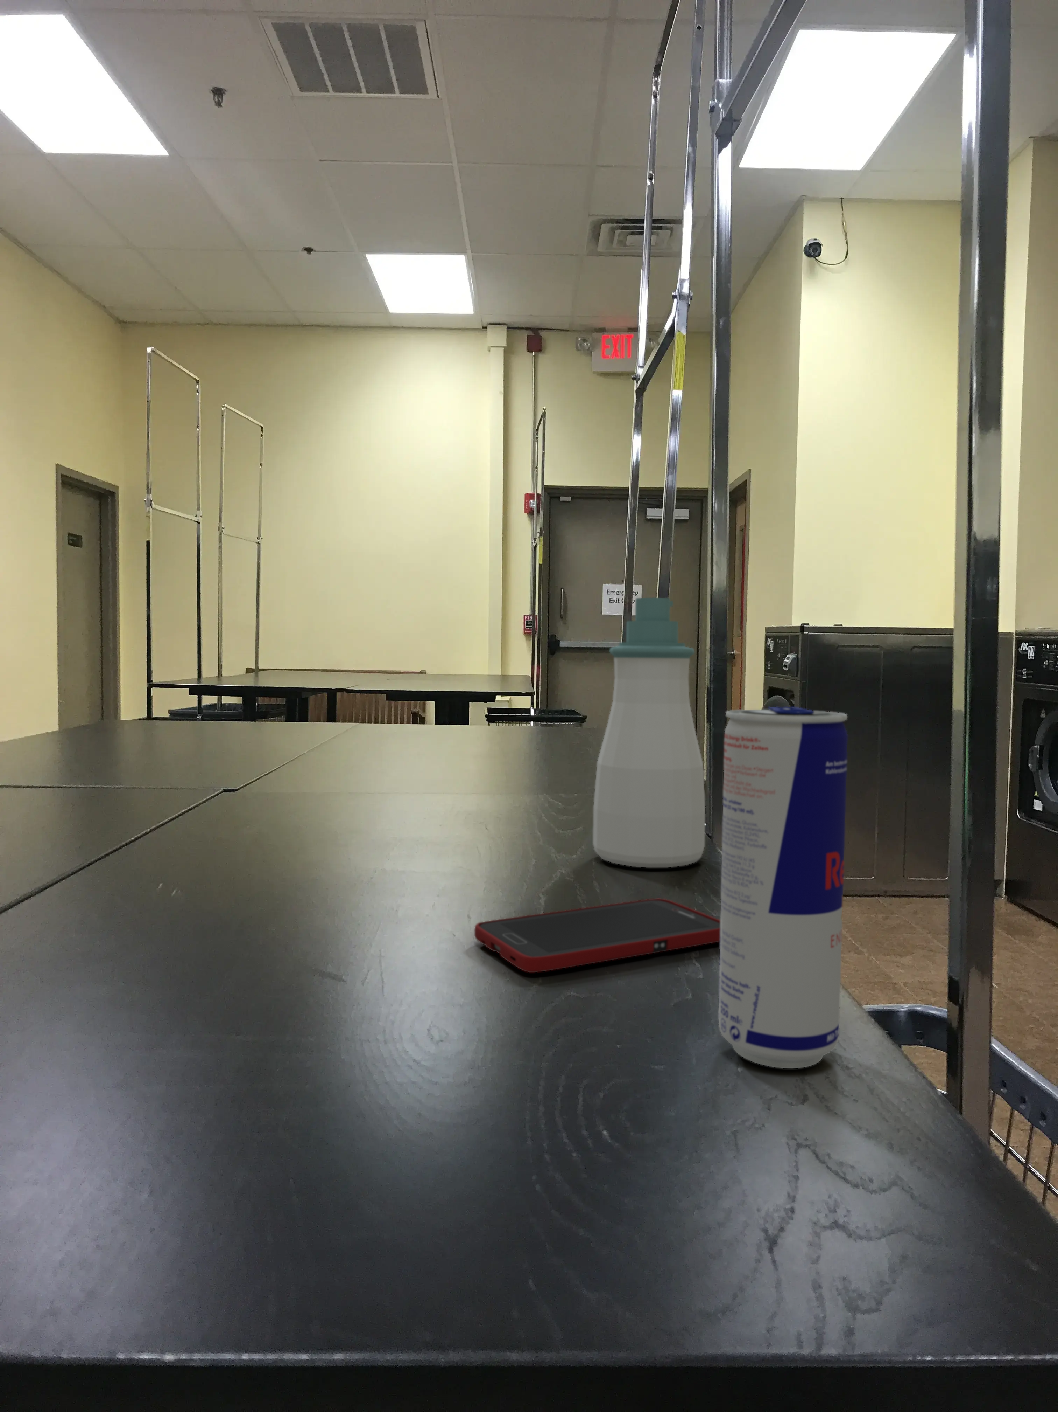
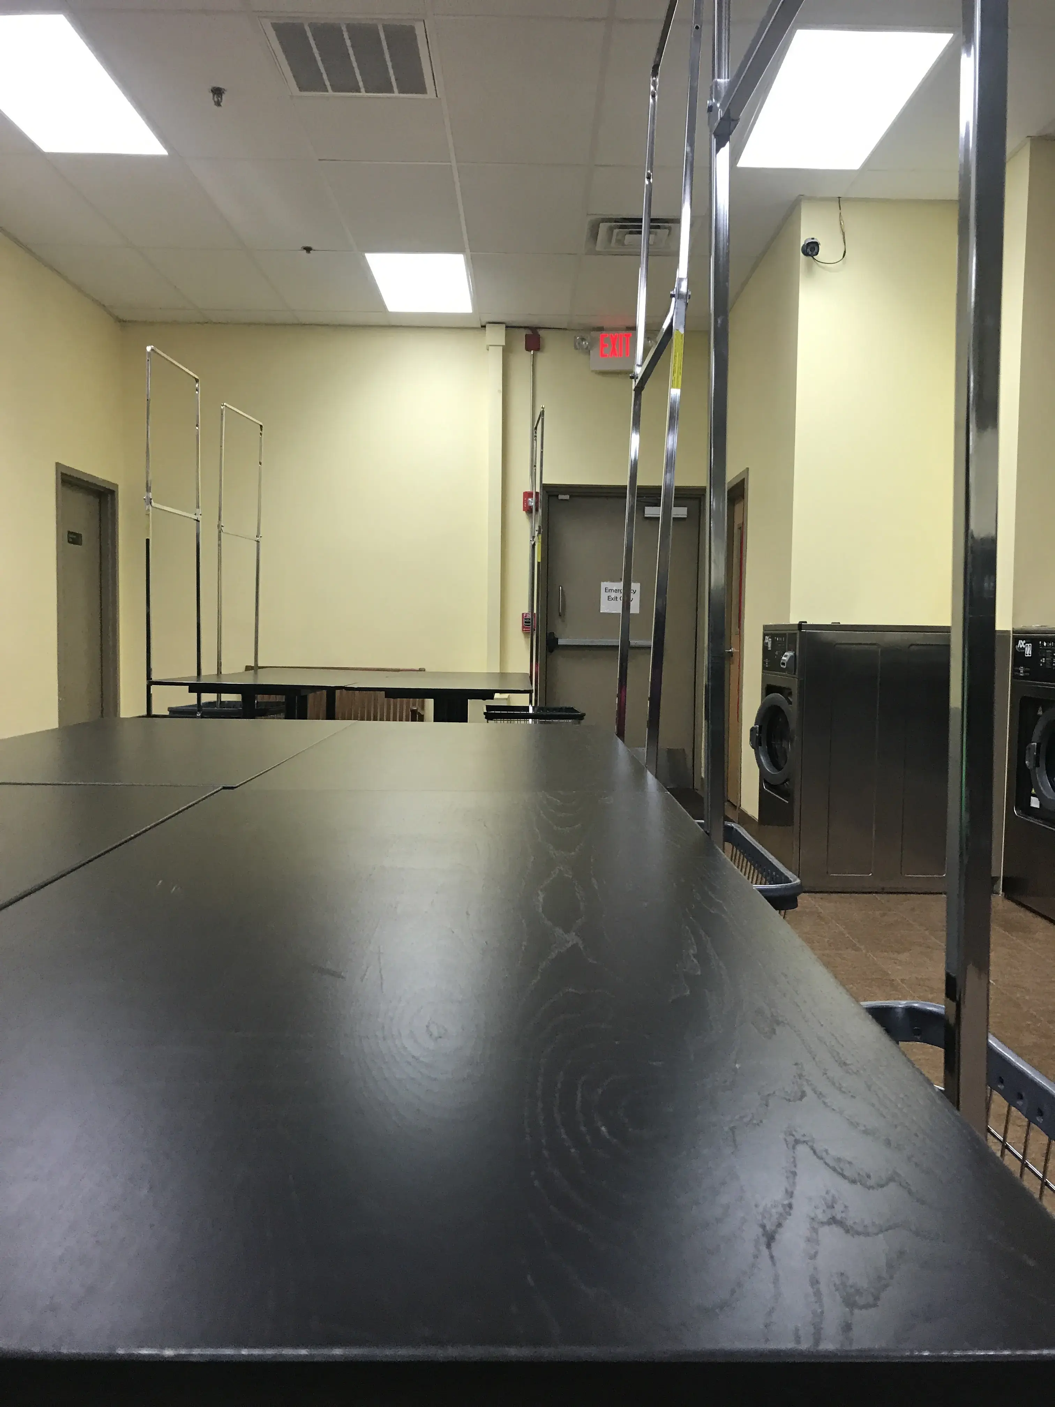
- soap bottle (650, 729)
- beverage can (781, 881)
- cell phone (603, 932)
